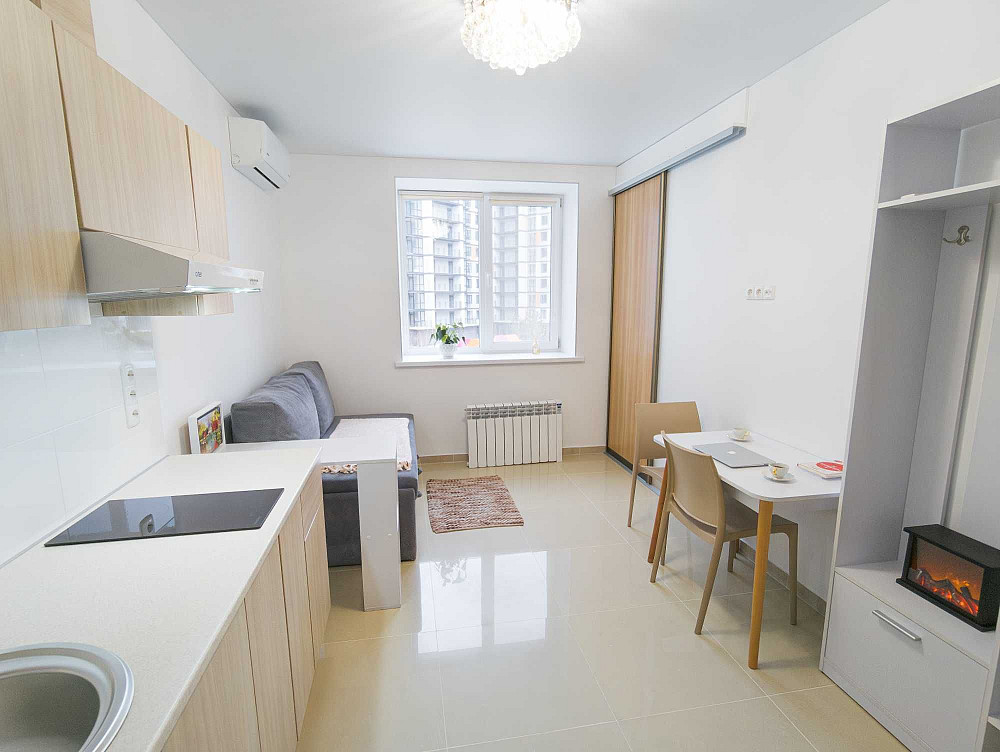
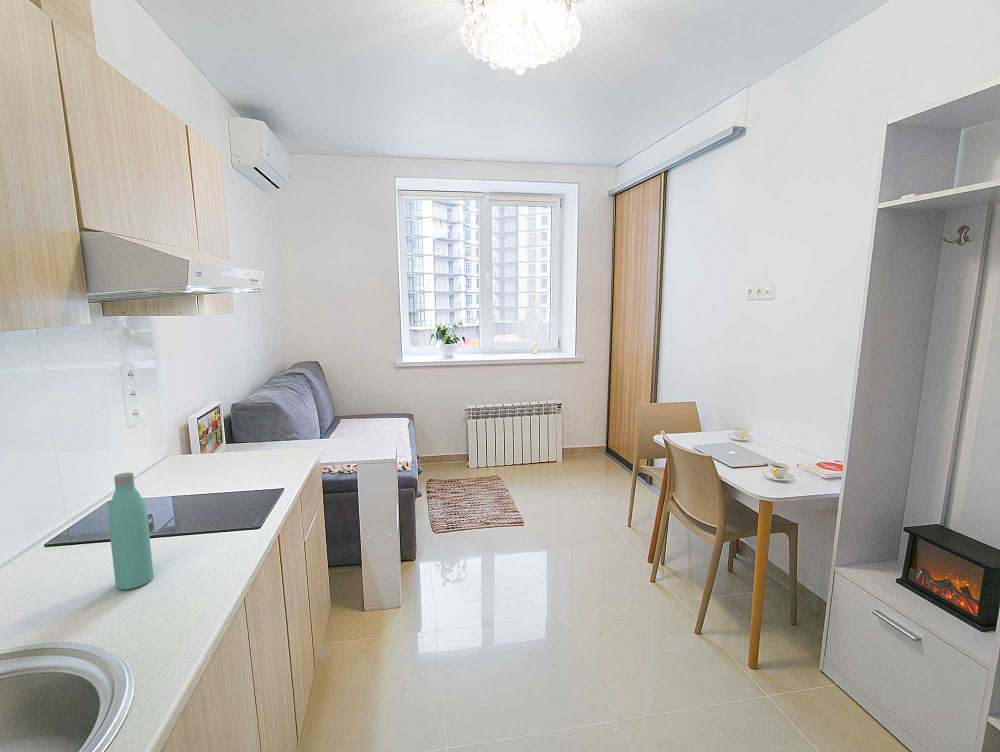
+ bottle (129, 529)
